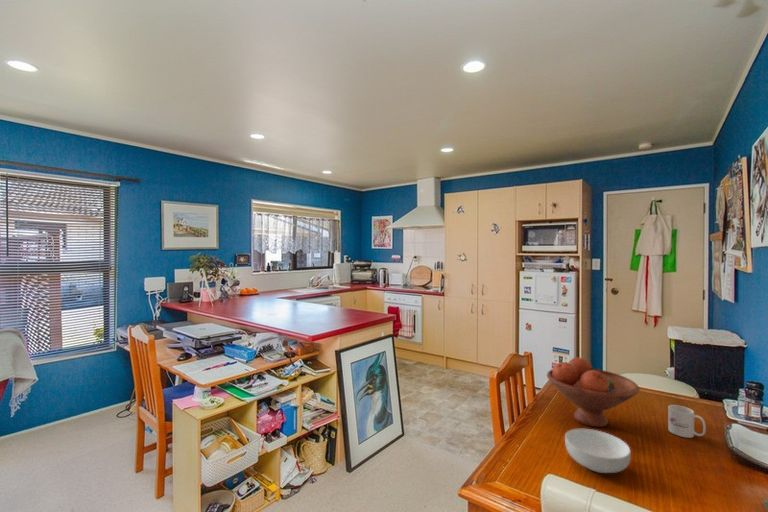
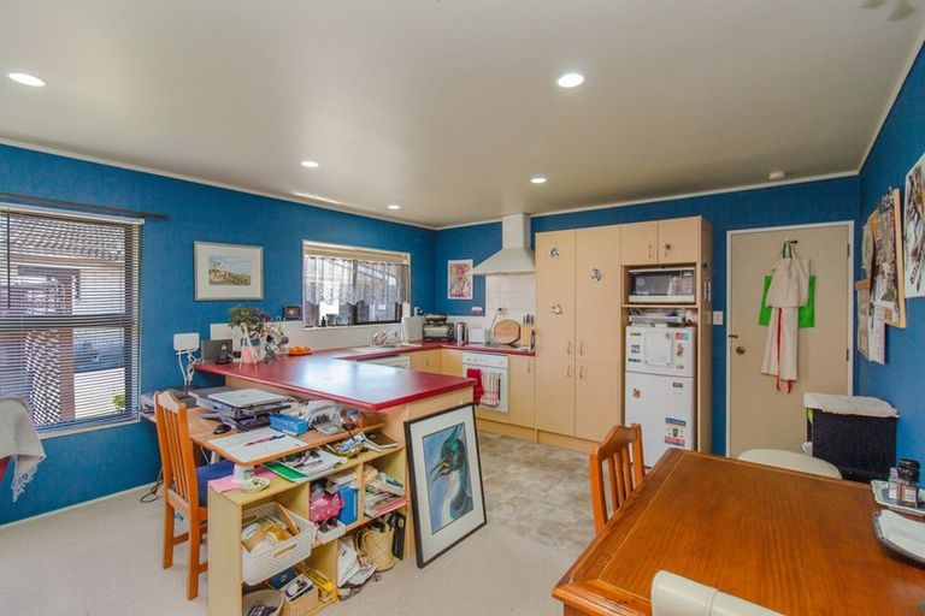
- cereal bowl (596, 453)
- mug (686, 422)
- fruit bowl (590, 391)
